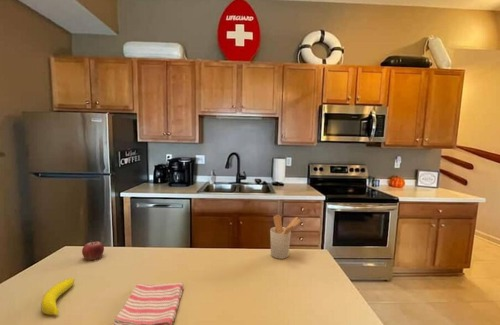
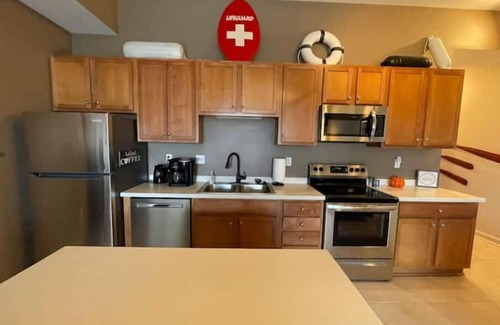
- banana (62, 292)
- dish towel (152, 301)
- fruit (93, 248)
- utensil holder (285, 236)
